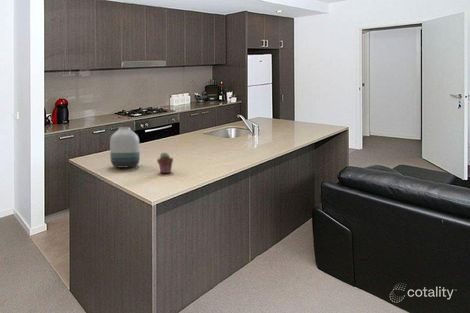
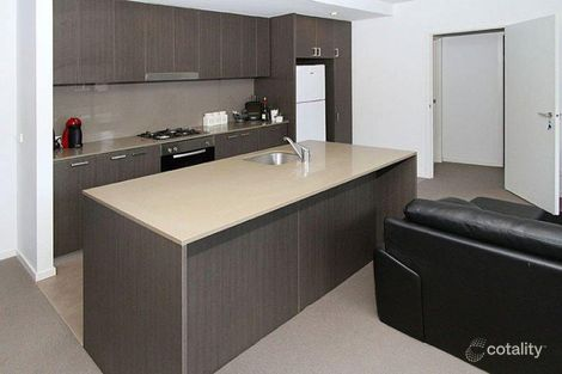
- potted succulent (165, 162)
- vase (124, 147)
